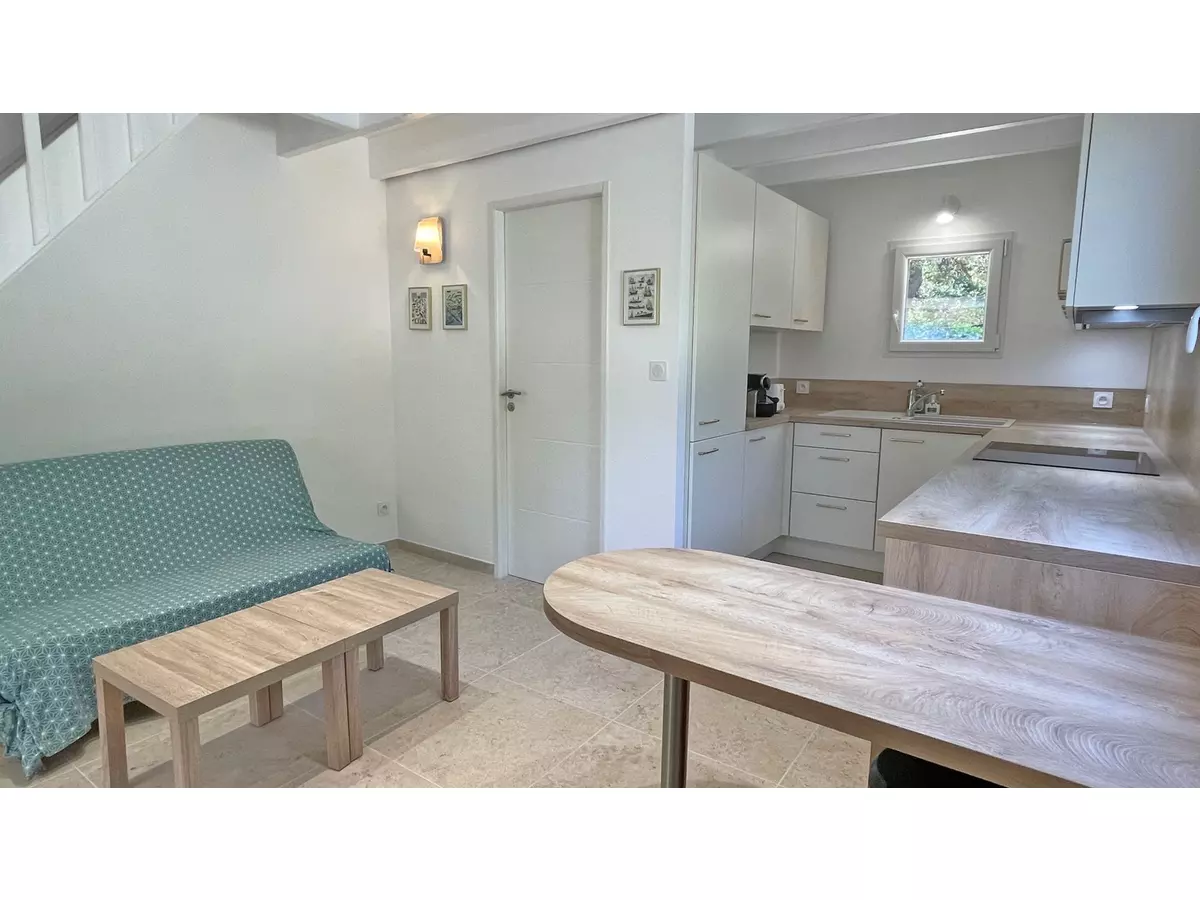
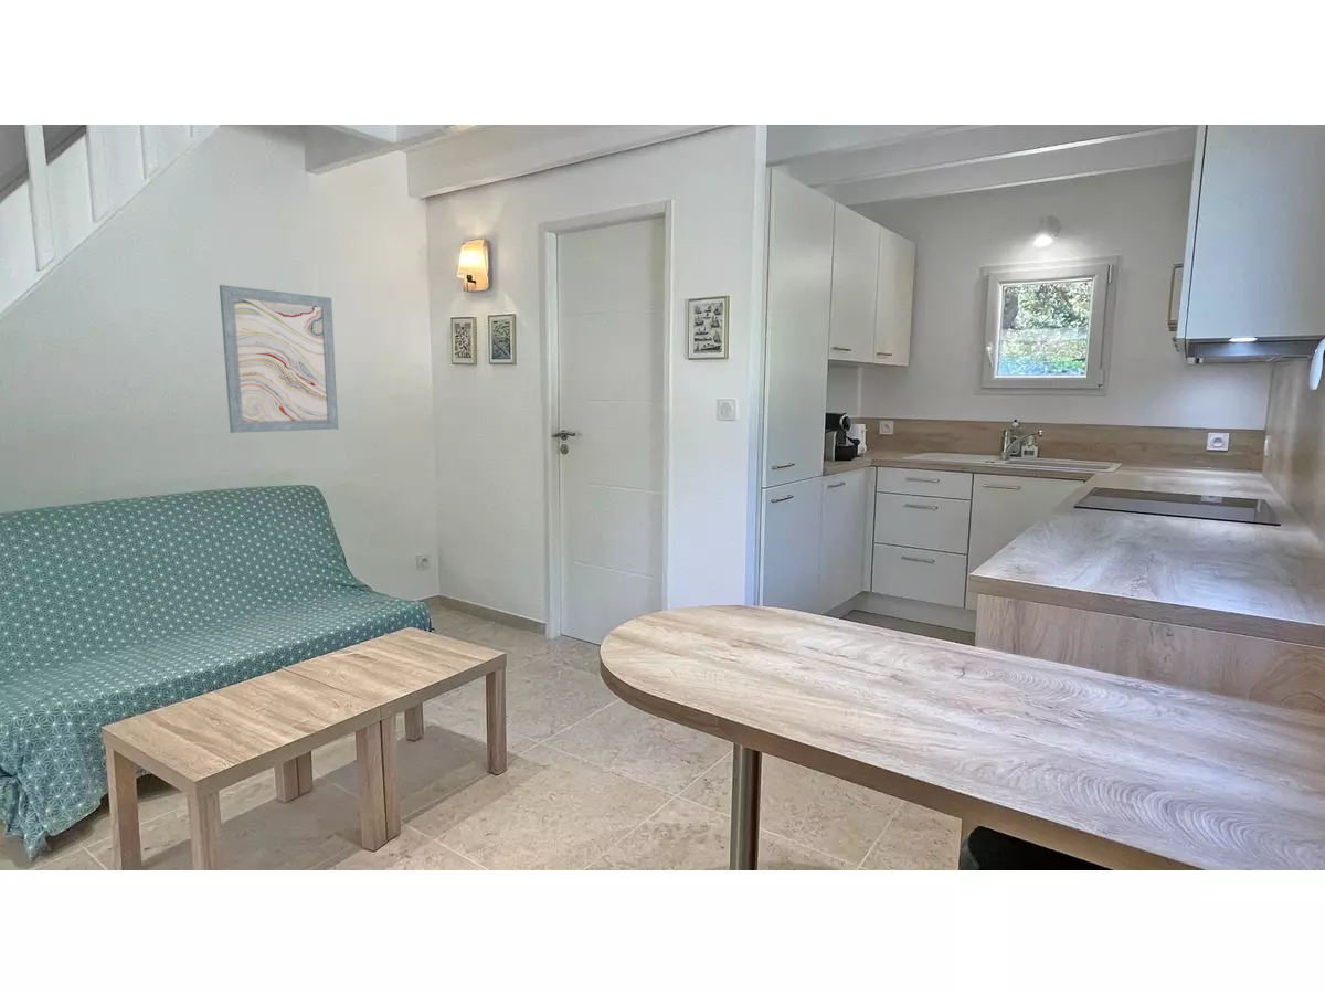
+ wall art (283, 362)
